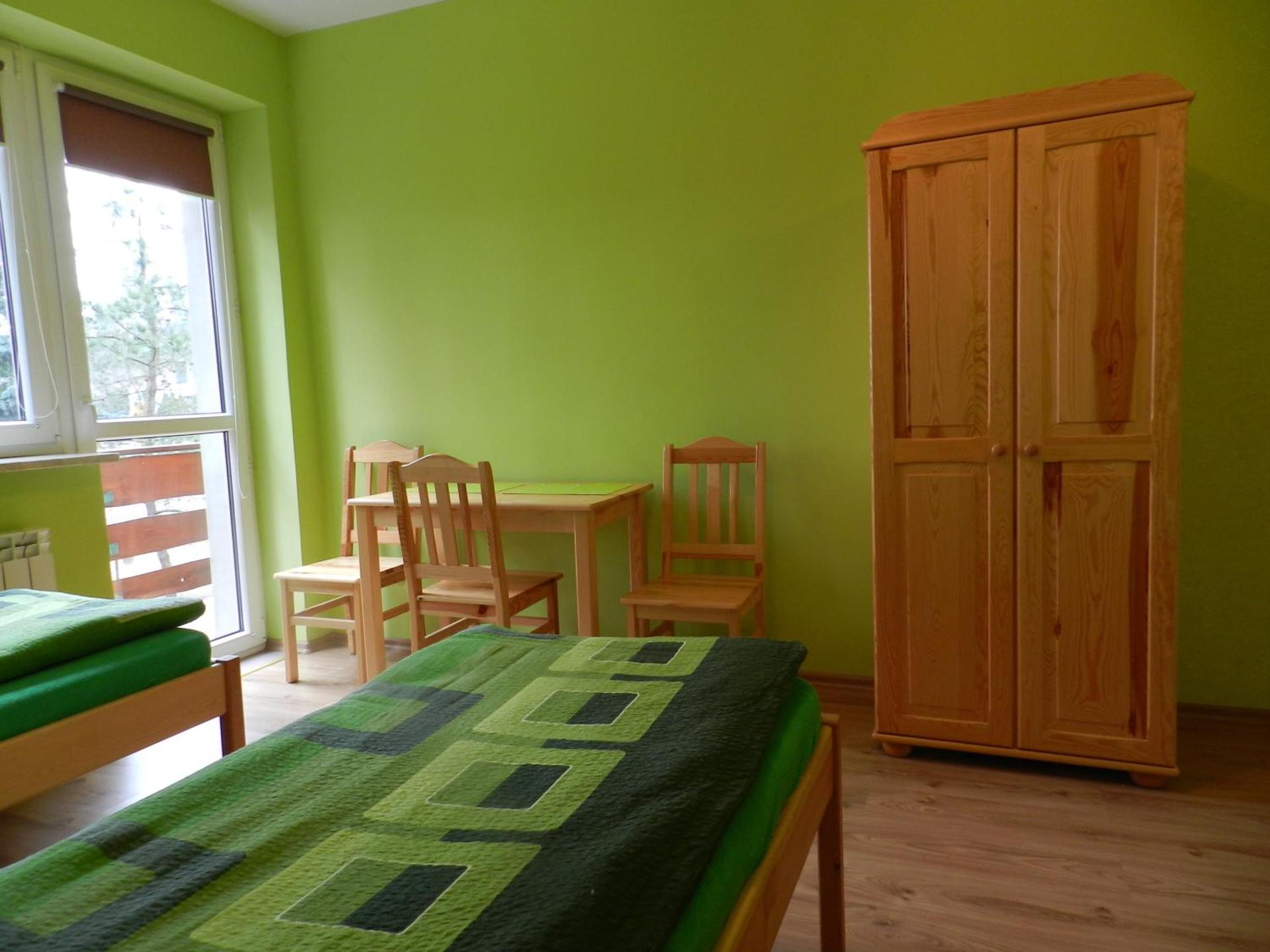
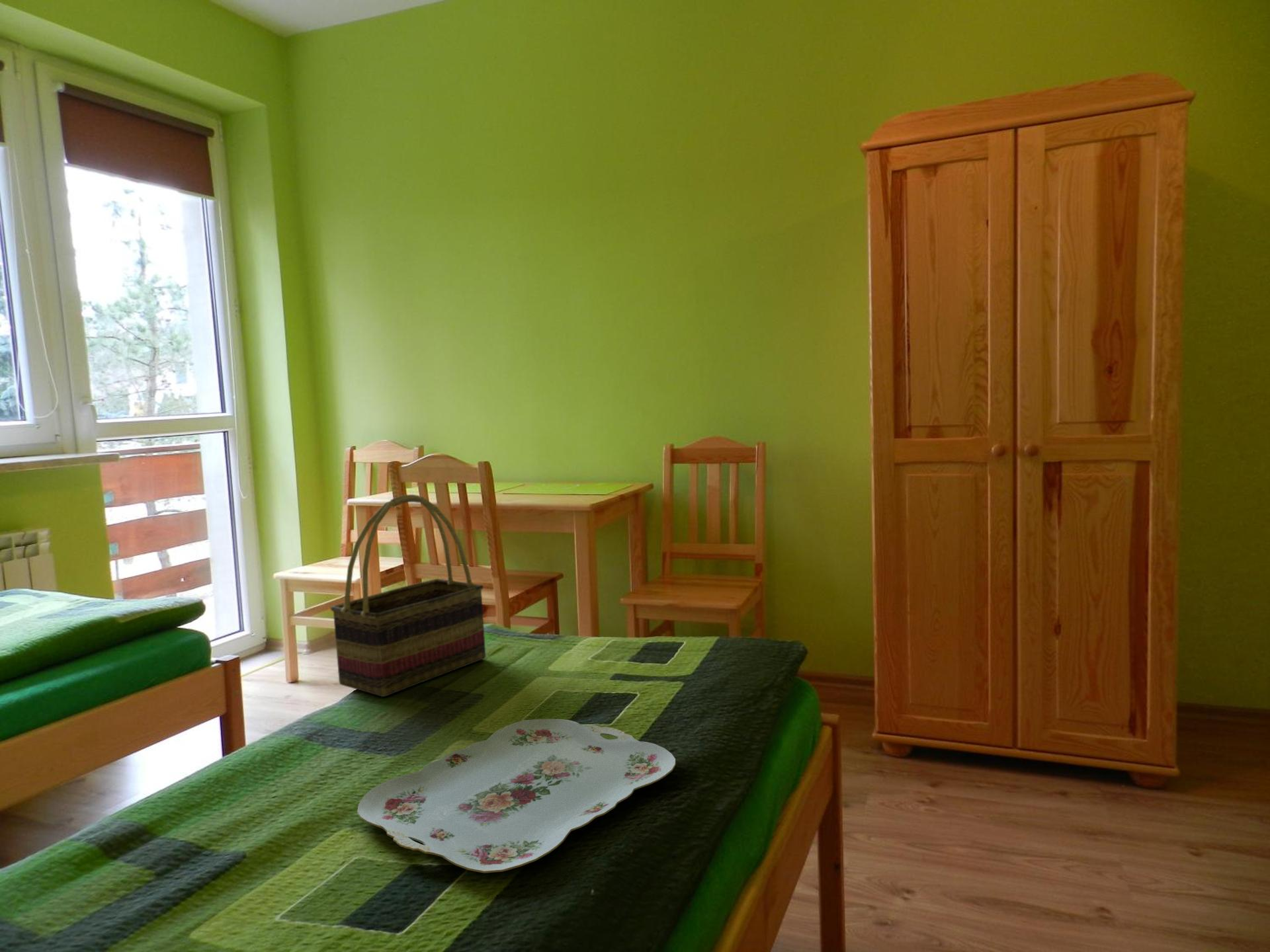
+ woven basket (409, 585)
+ serving tray (523, 784)
